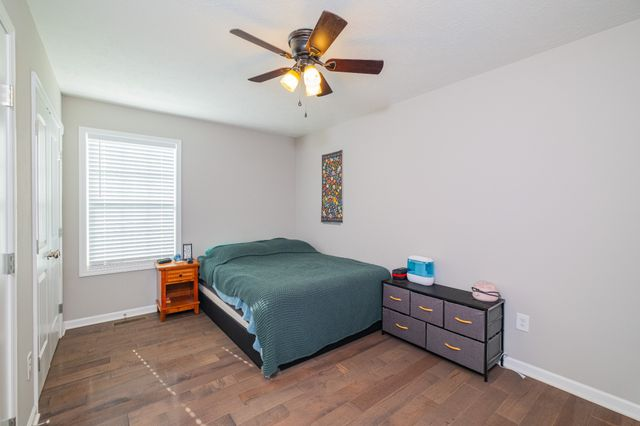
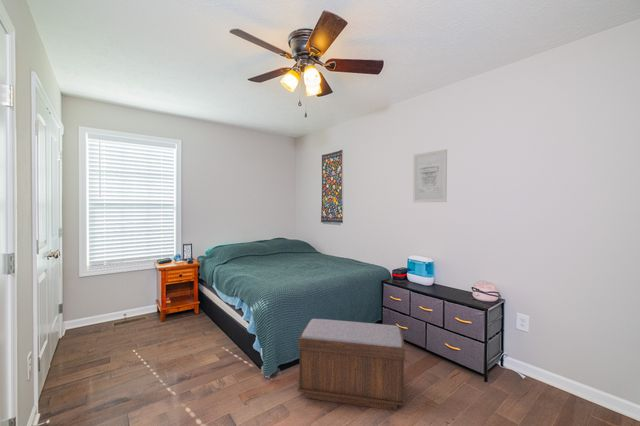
+ wall art (429, 177)
+ bench (351, 359)
